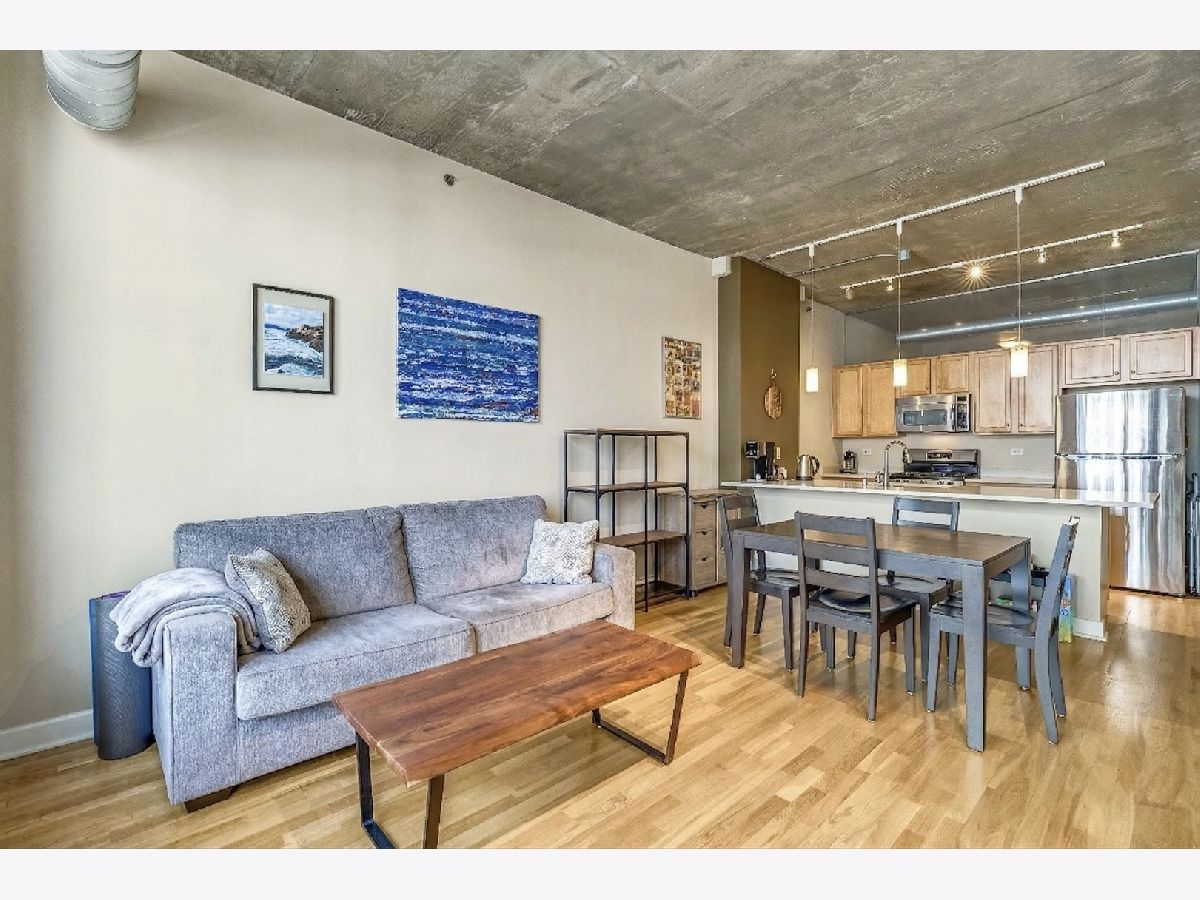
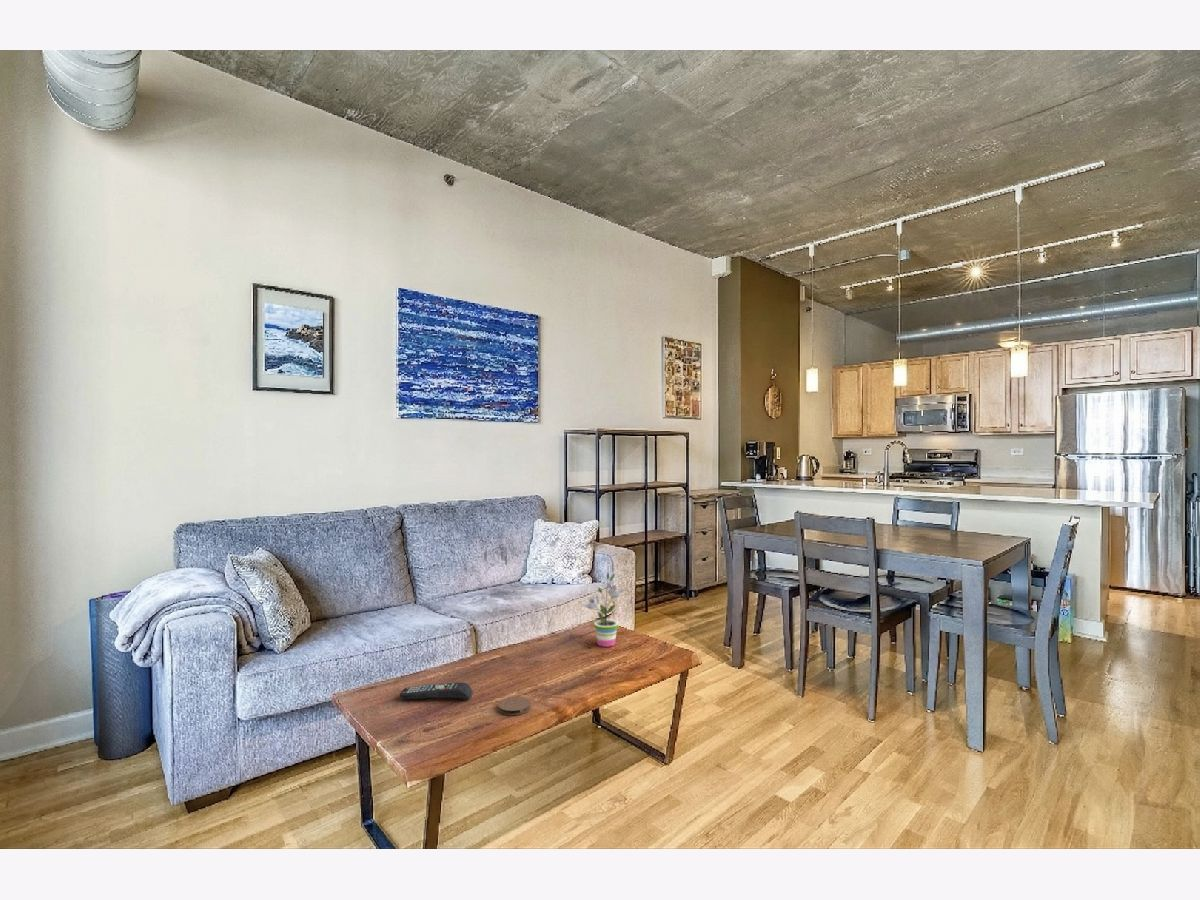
+ potted plant (602, 605)
+ remote control (436, 691)
+ coaster (514, 705)
